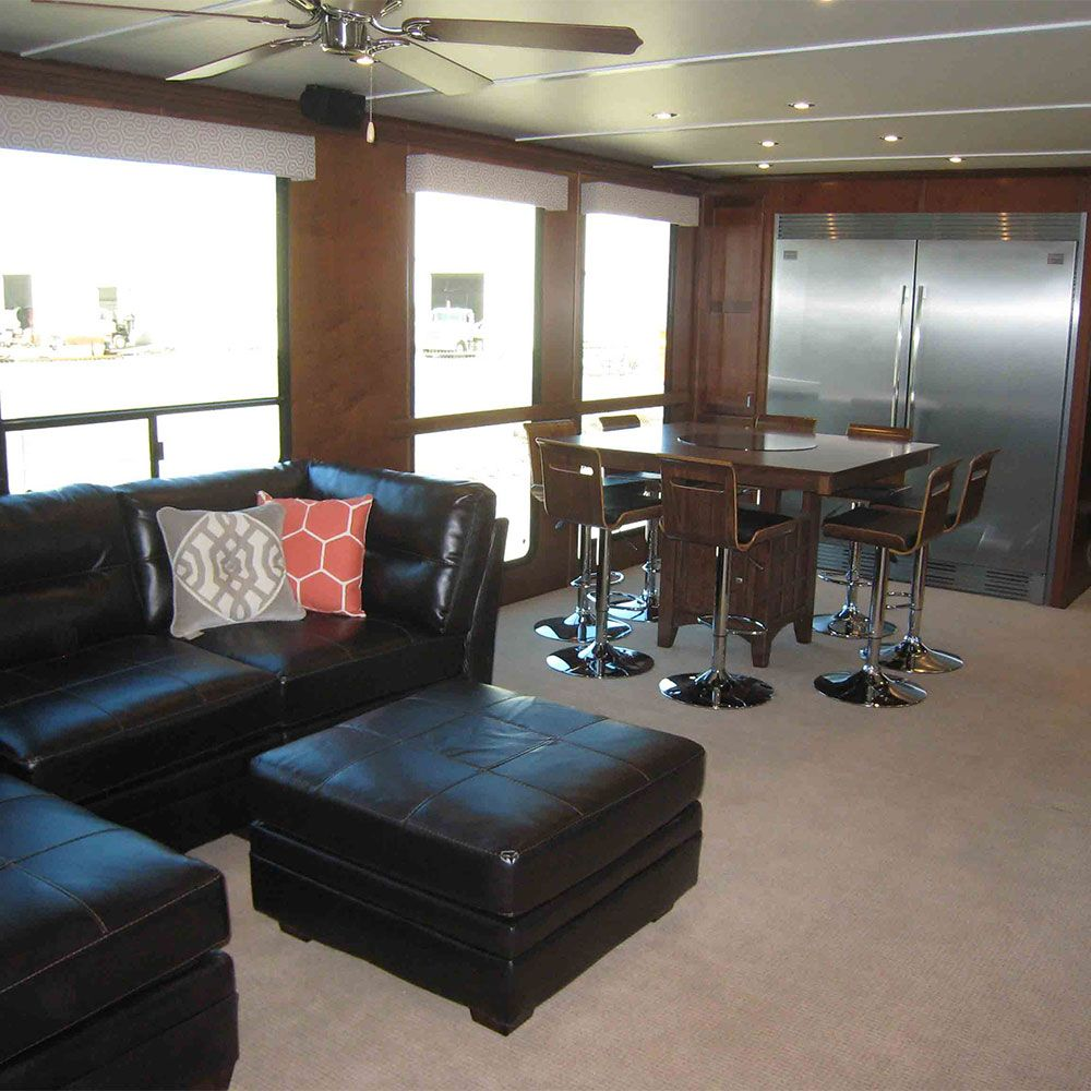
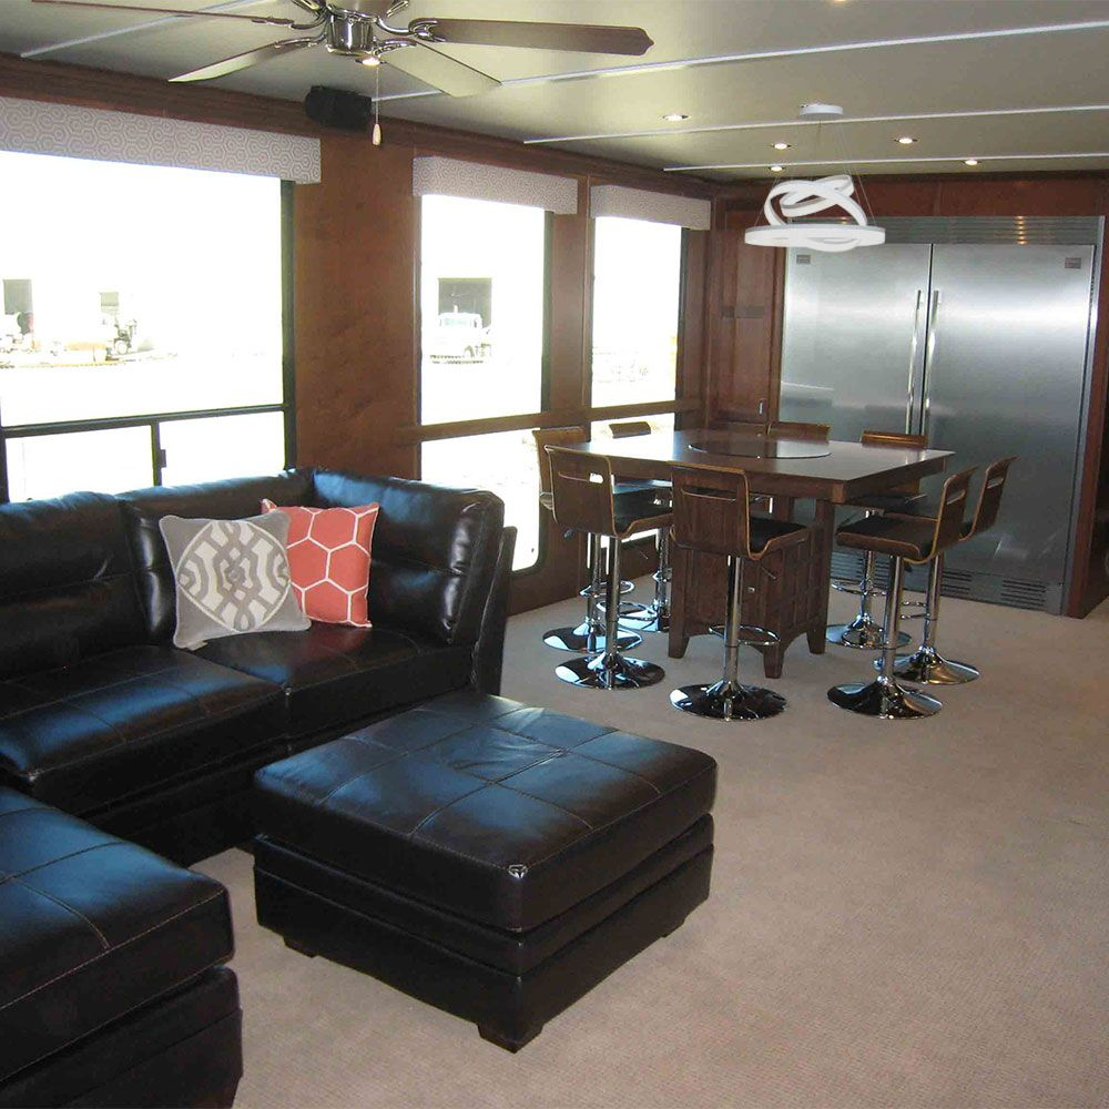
+ pendant light (817, 180)
